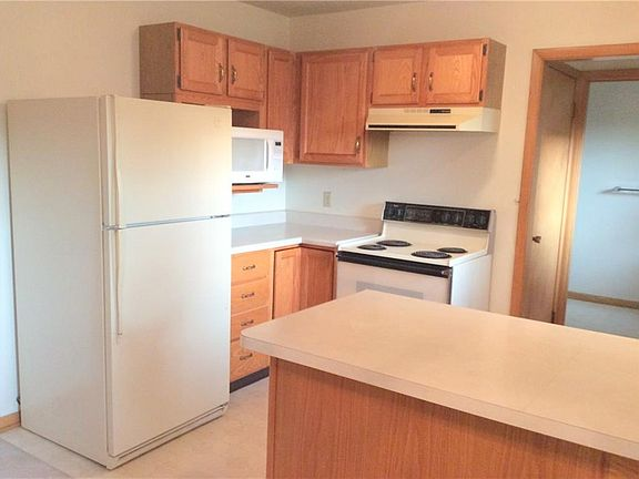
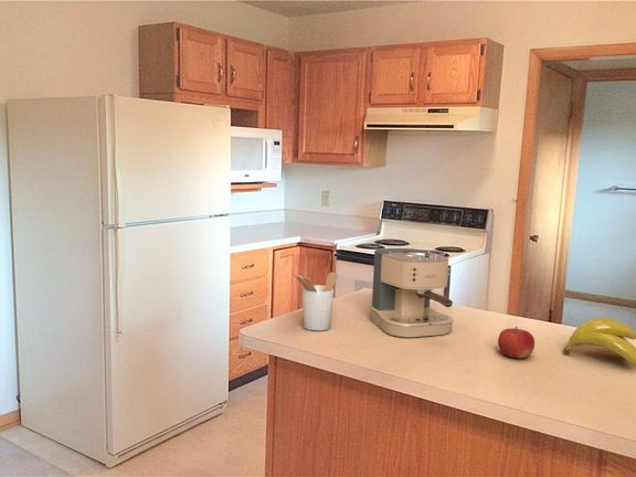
+ banana (602, 338)
+ utensil holder (312, 299)
+ coffee maker (415, 289)
+ fruit (516, 341)
